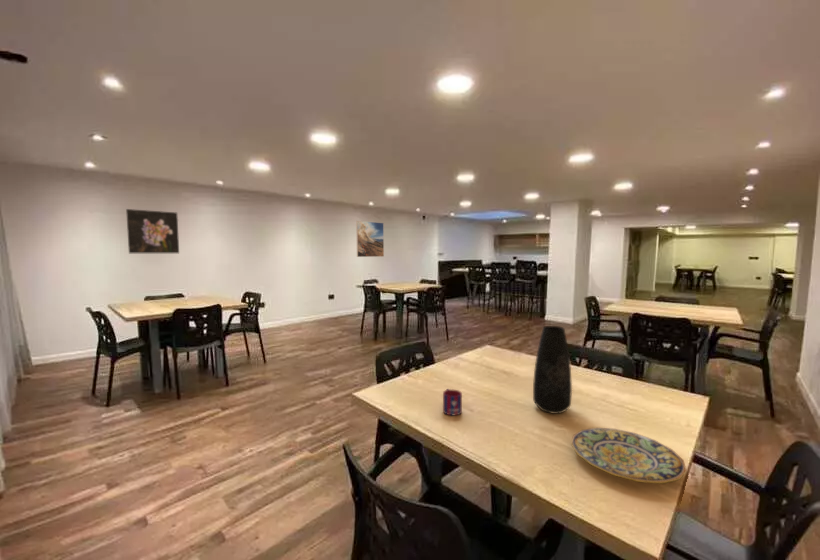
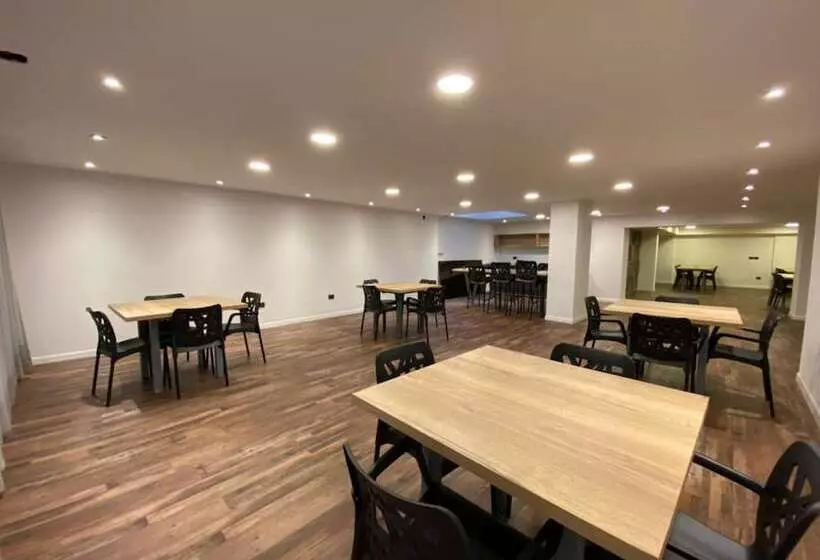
- plate (624, 456)
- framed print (153, 232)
- vase (552, 368)
- mug (451, 400)
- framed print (370, 239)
